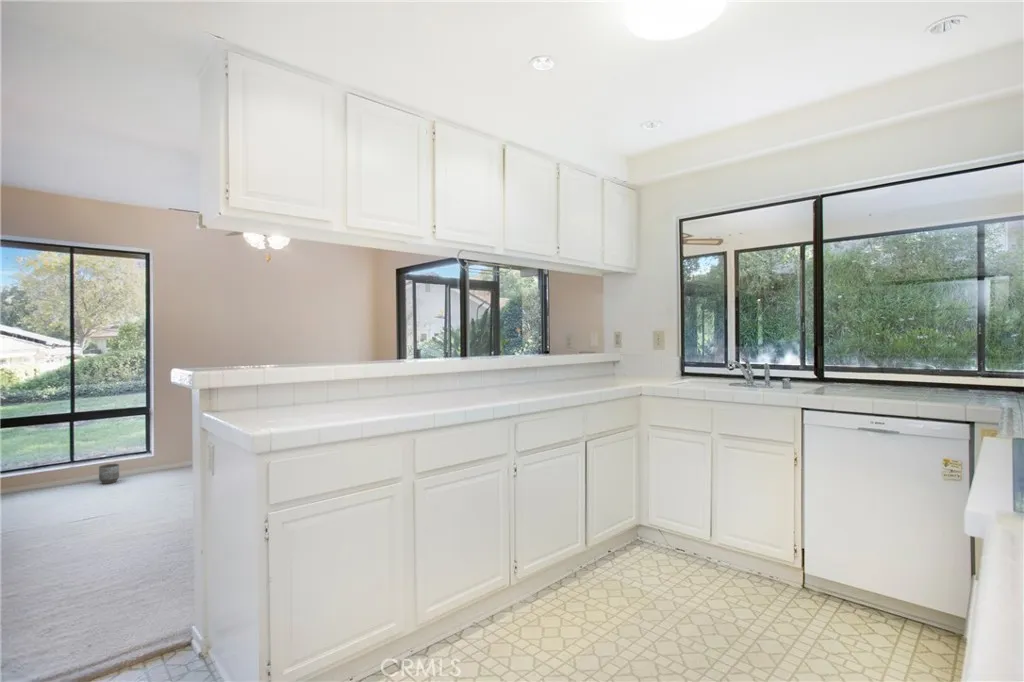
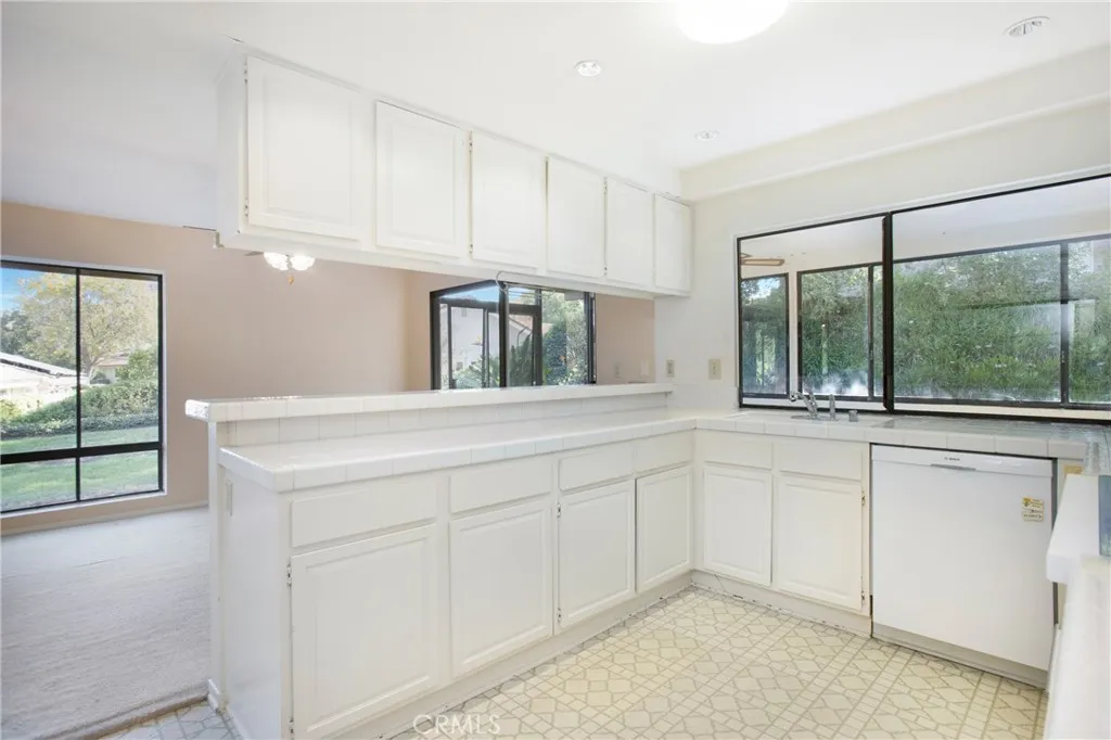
- planter (109, 474)
